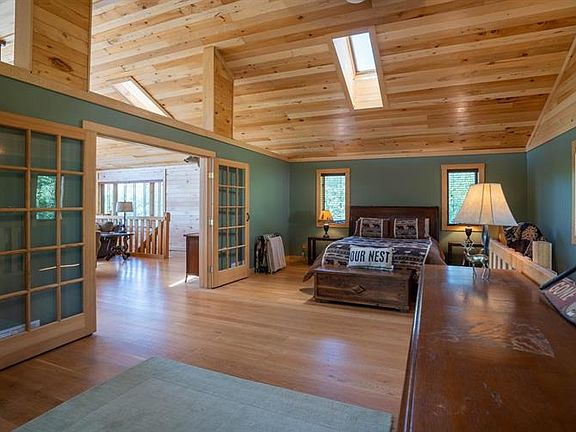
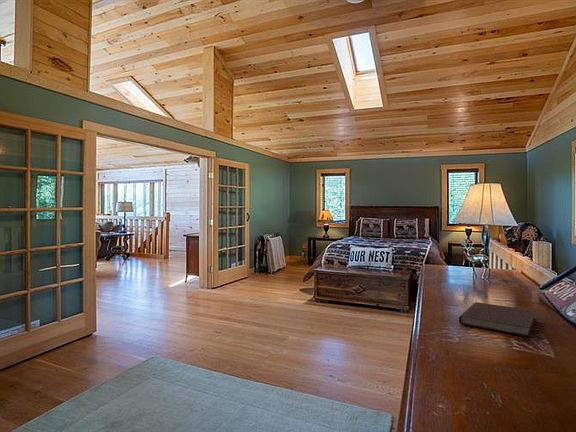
+ notebook (498, 317)
